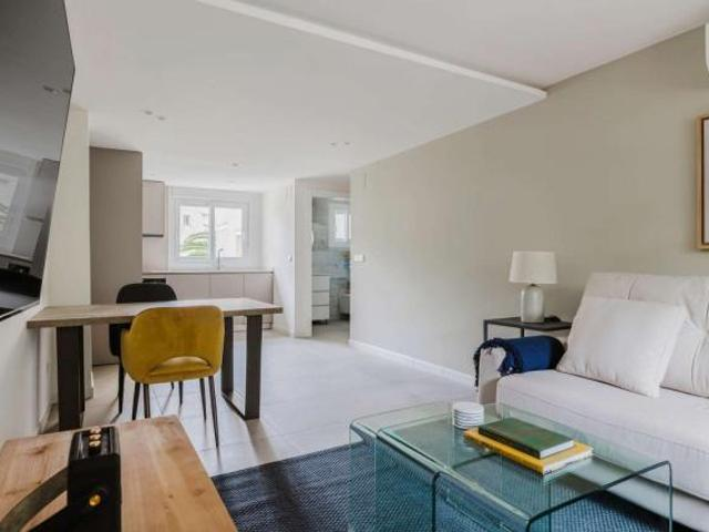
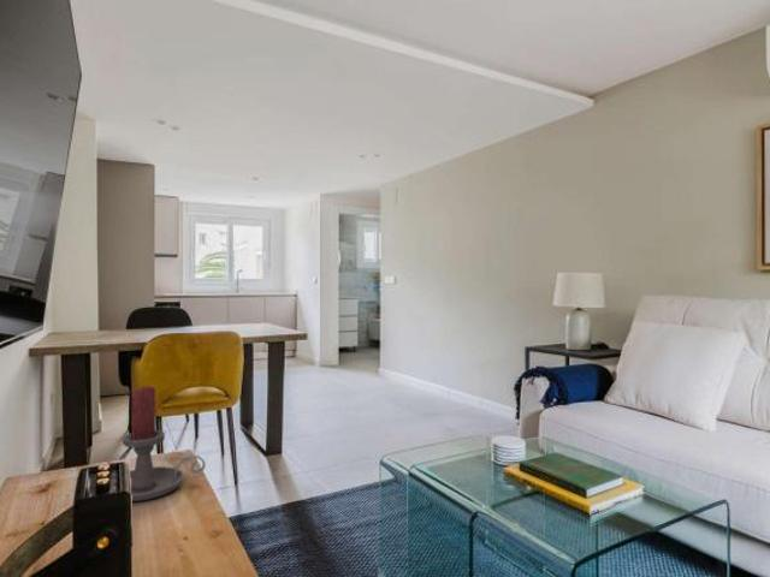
+ candle holder (155, 435)
